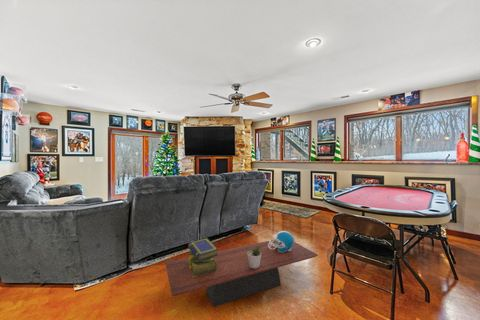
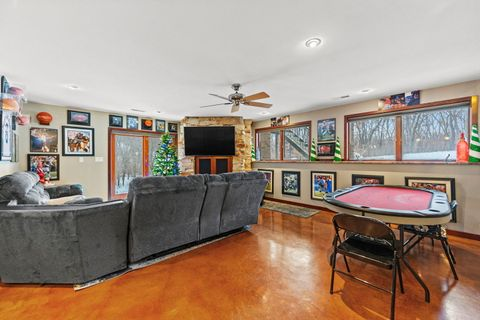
- football helmet (281, 240)
- coffee table (244, 273)
- potted plant (254, 255)
- stack of books (203, 255)
